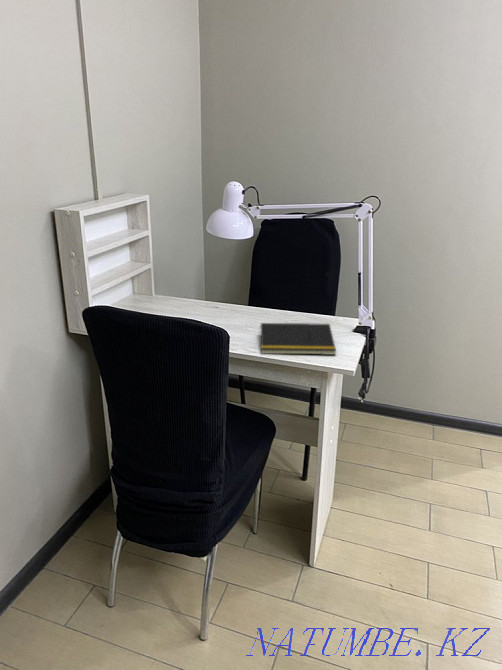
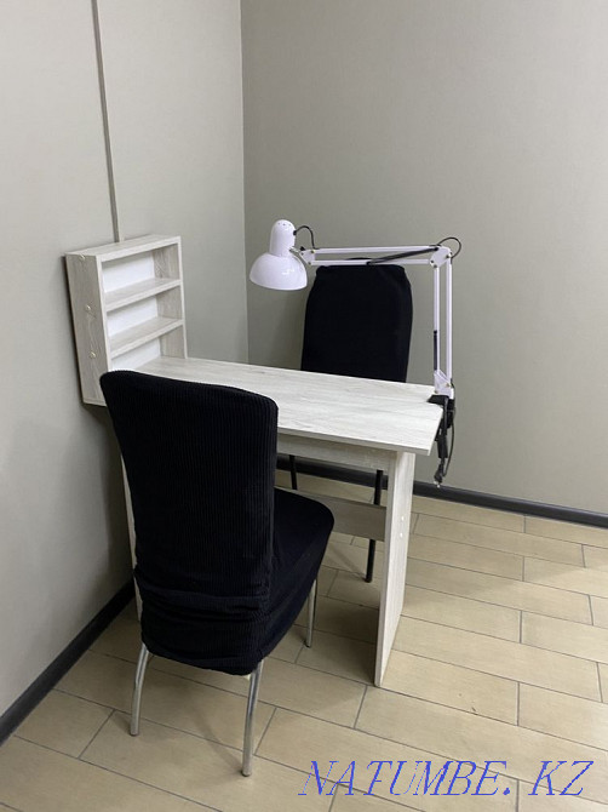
- notepad (296, 338)
